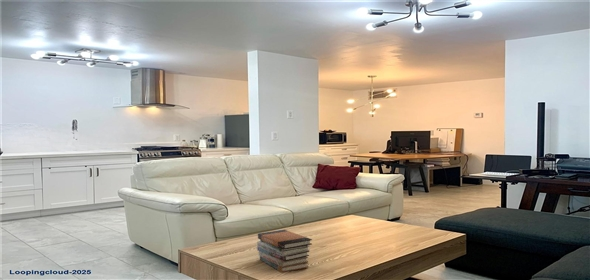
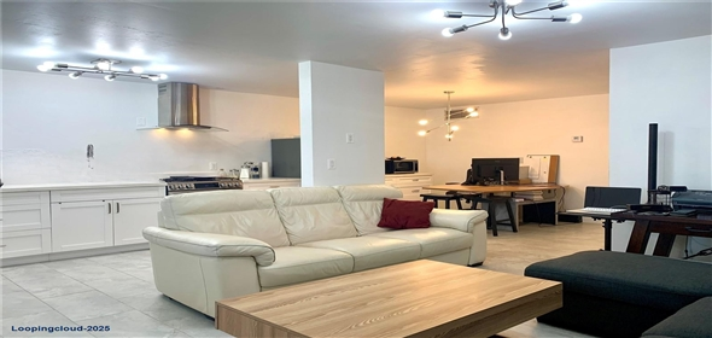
- book stack (283, 249)
